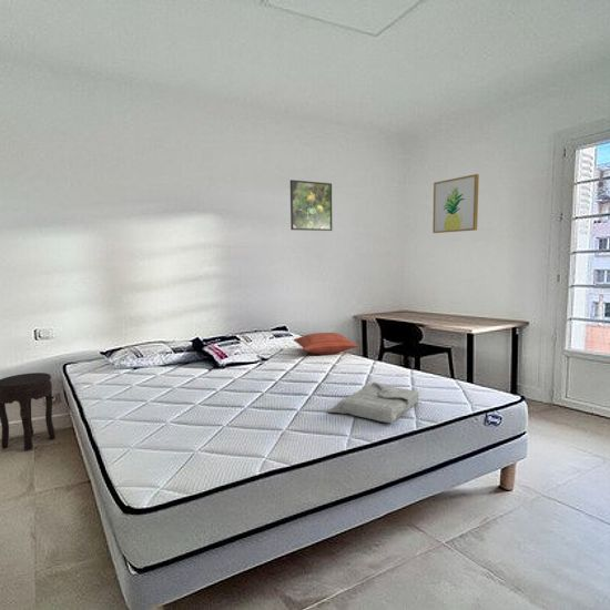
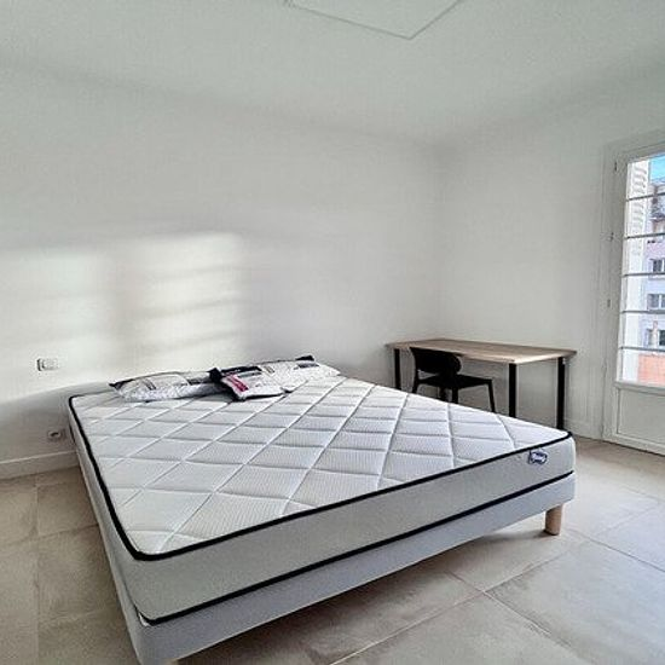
- wall art (454, 205)
- side table (26, 410)
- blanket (376, 398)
- pillow (324, 343)
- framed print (312, 205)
